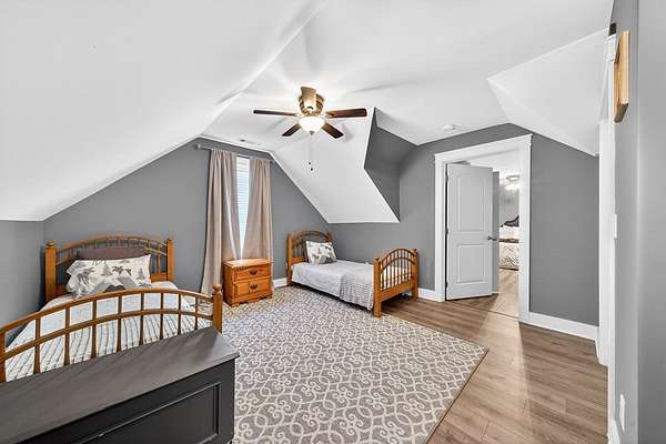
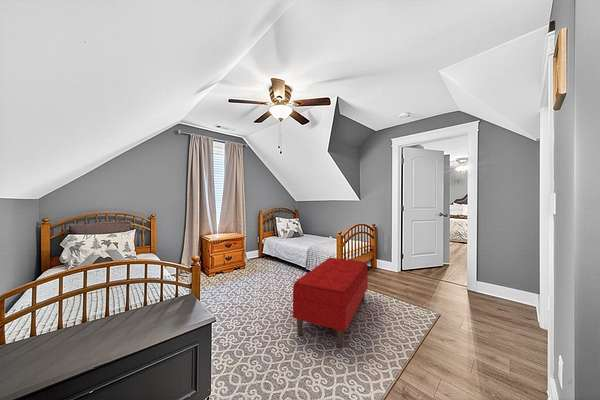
+ bench (335, 293)
